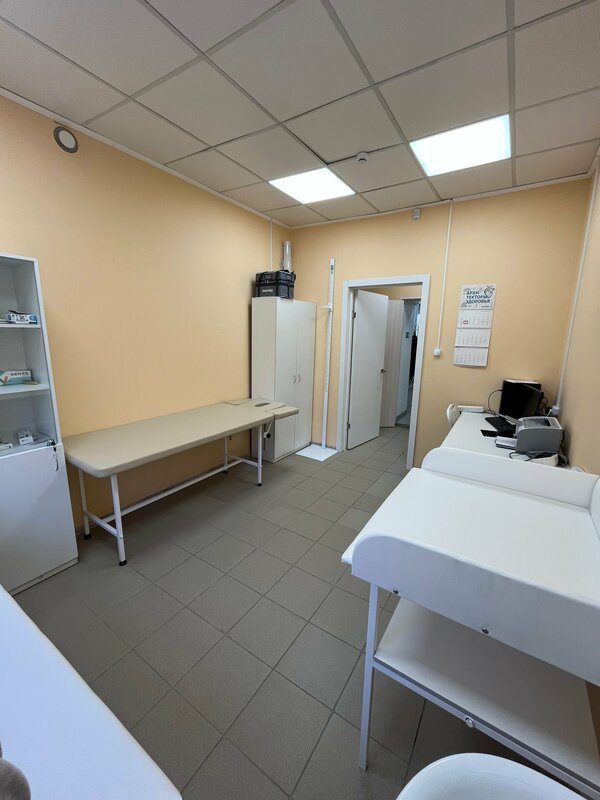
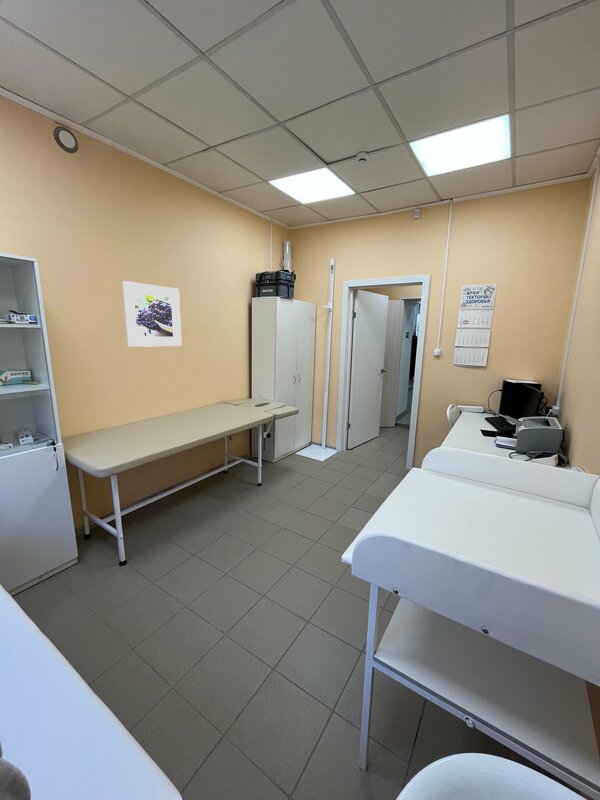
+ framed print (154, 316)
